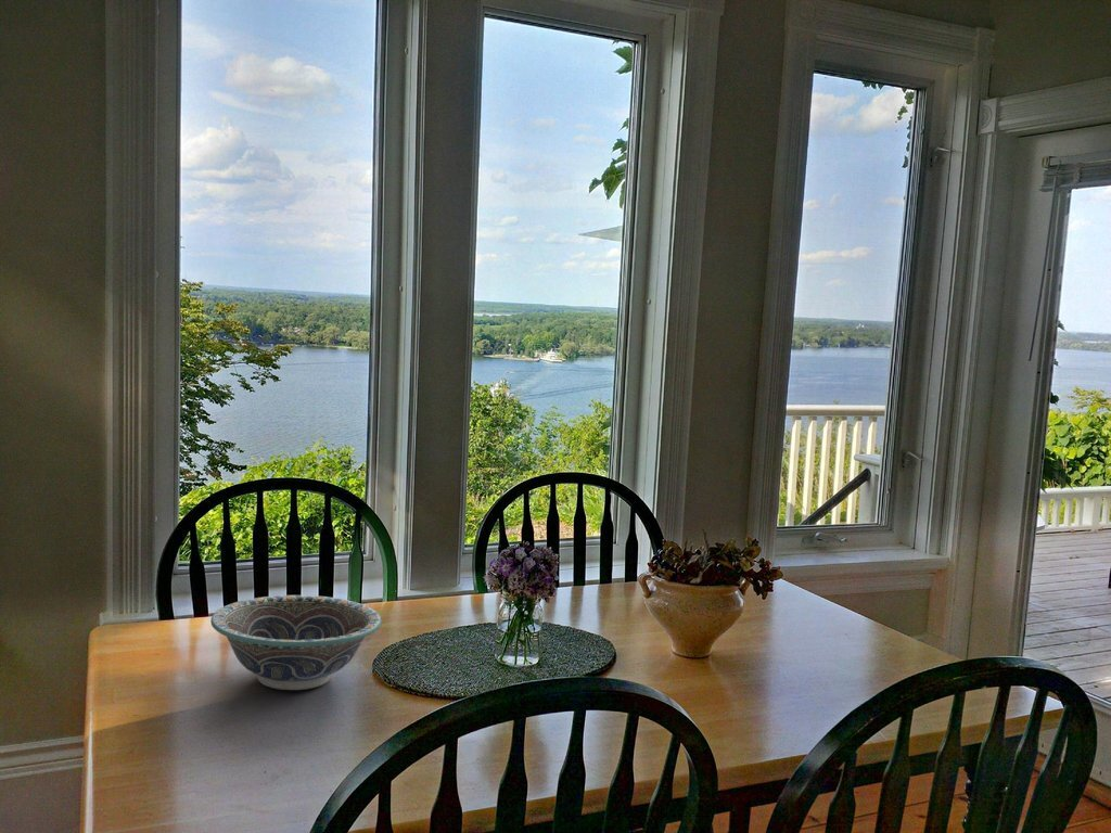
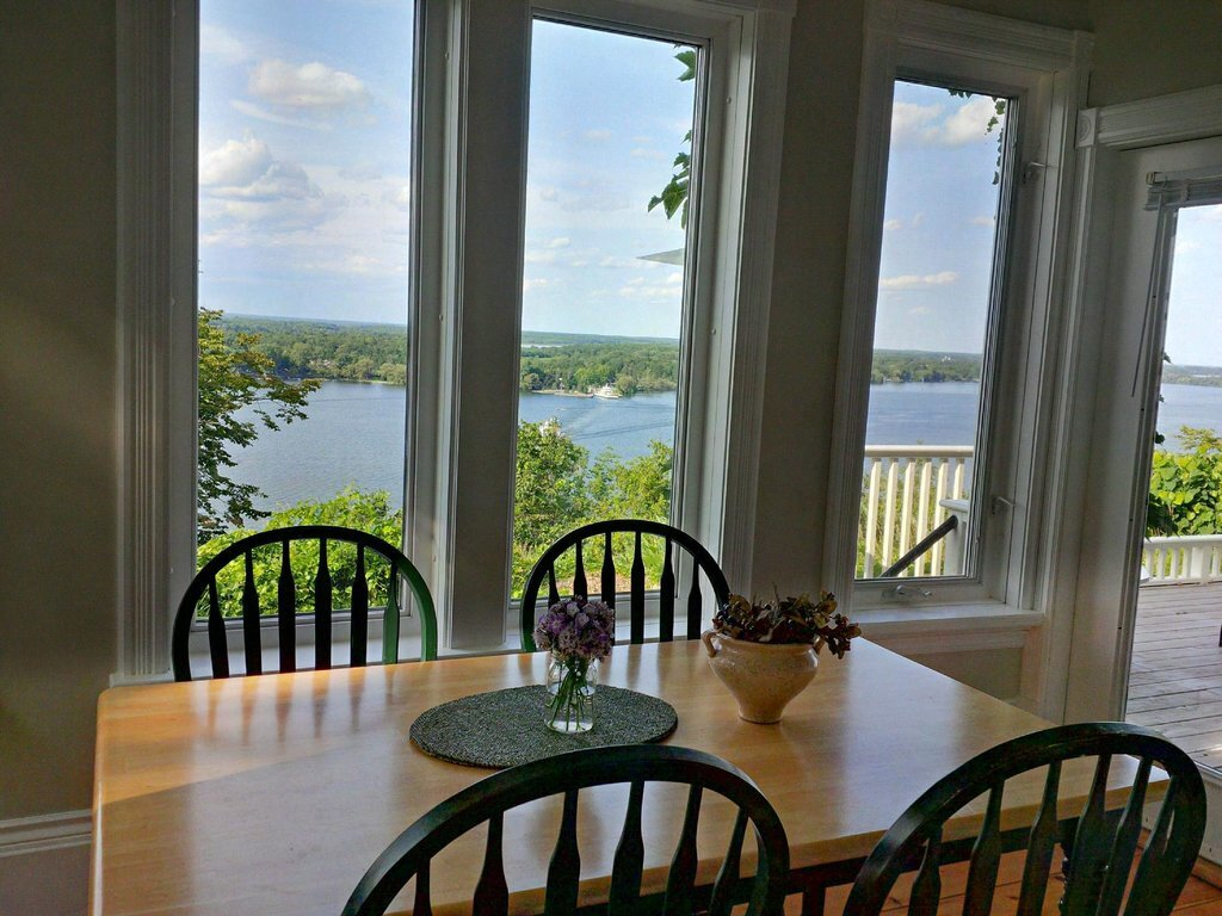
- decorative bowl (297, 645)
